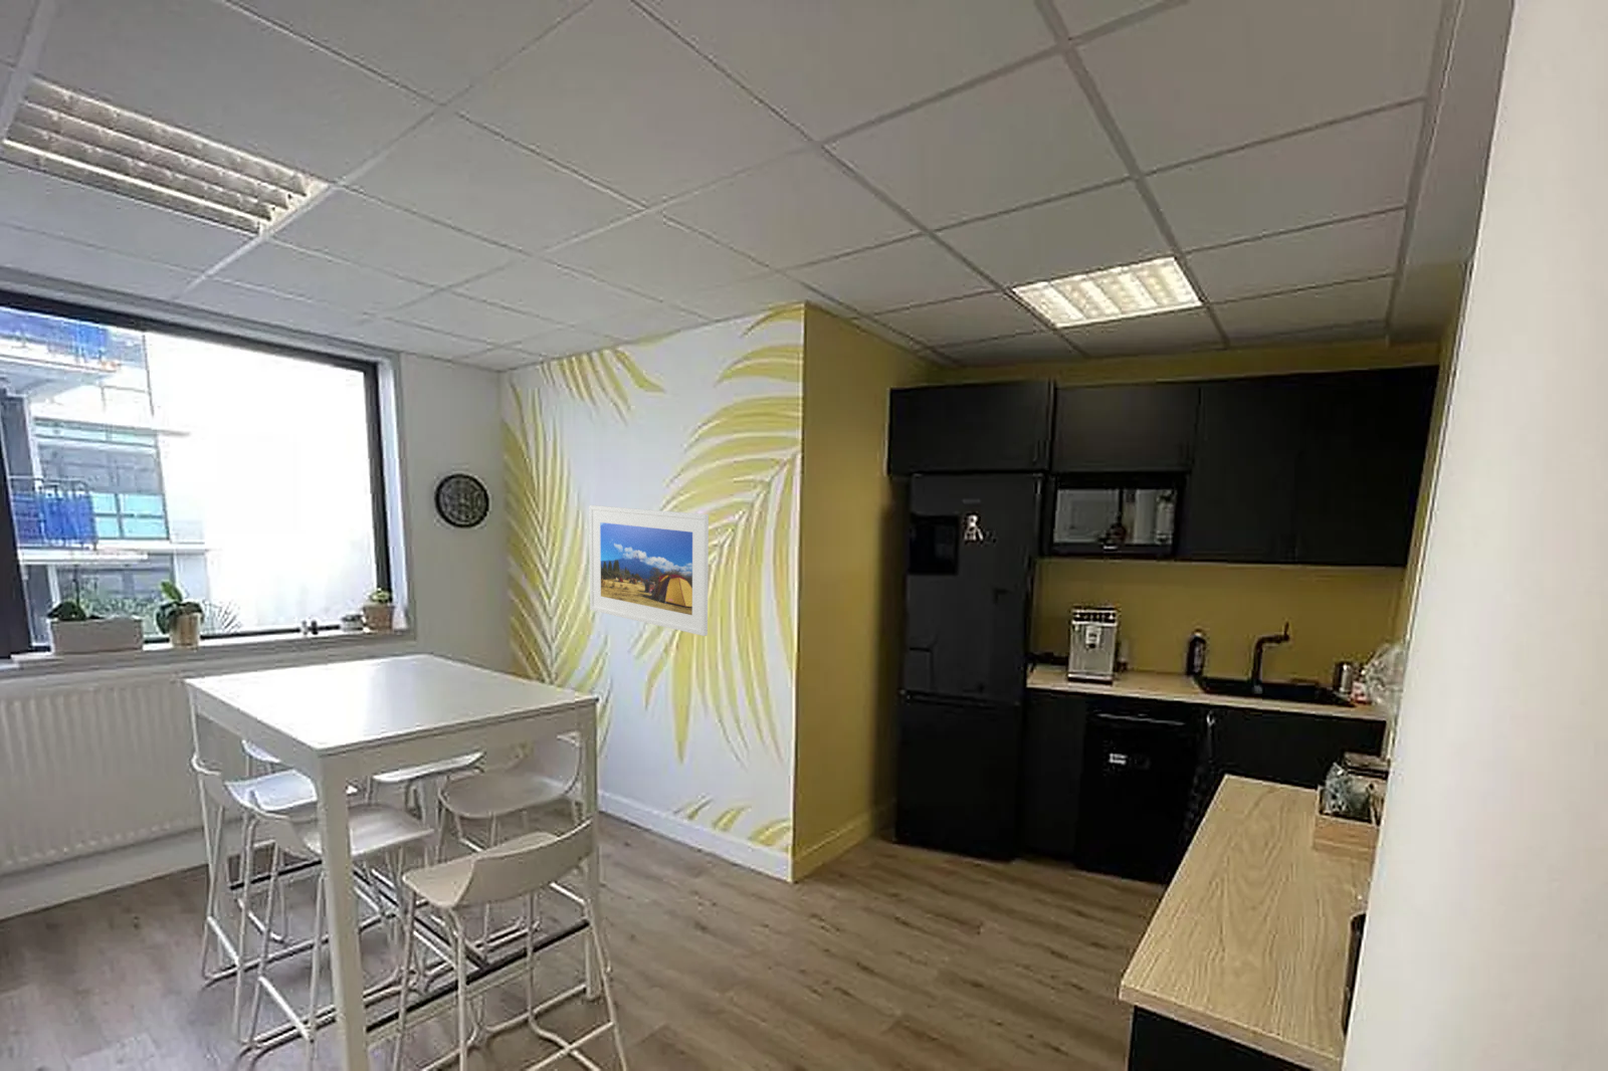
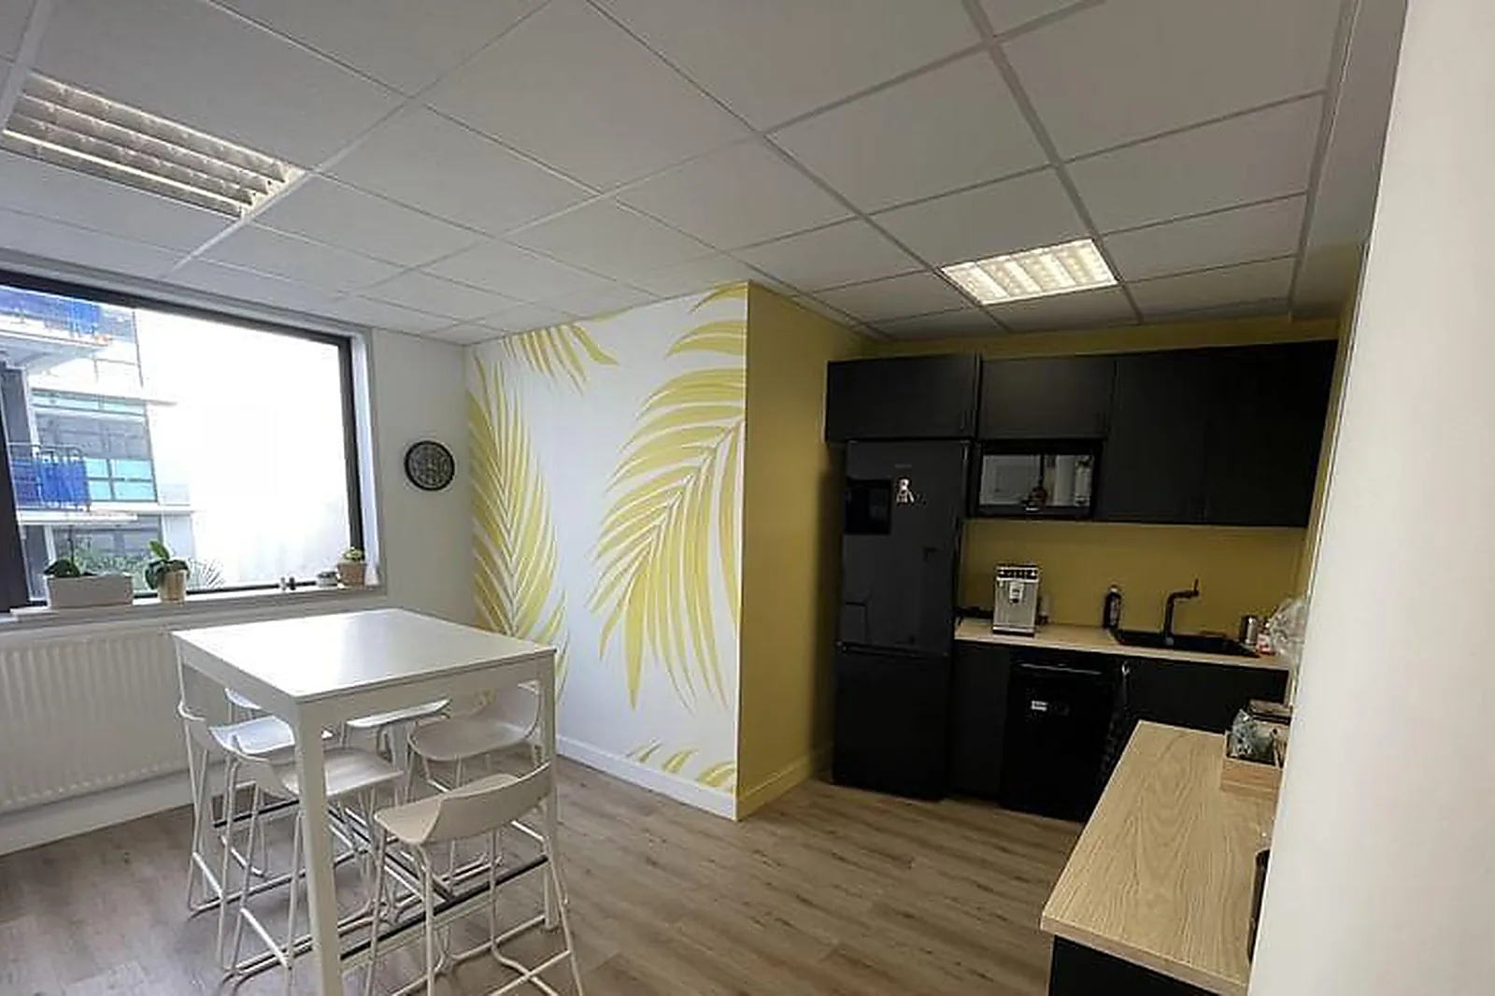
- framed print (644, 565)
